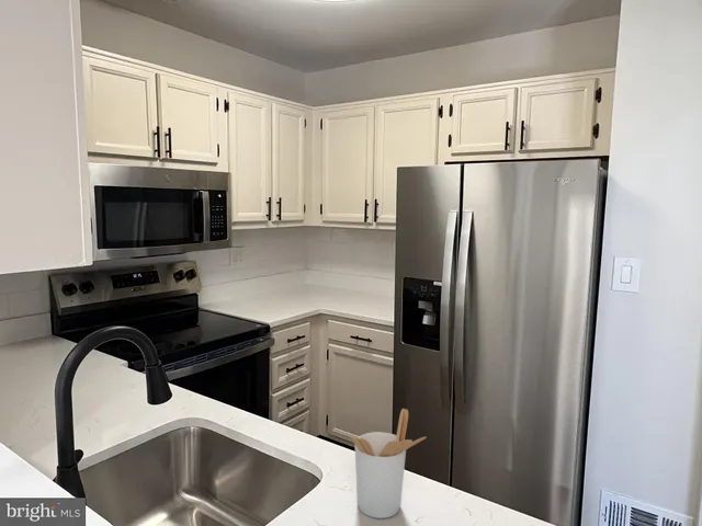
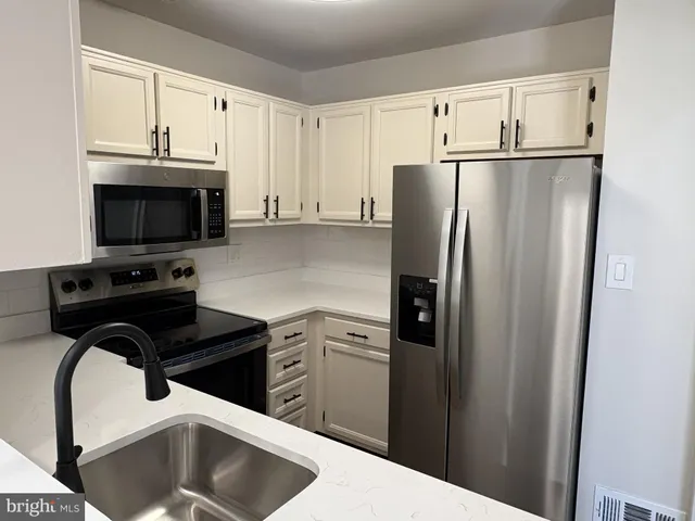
- utensil holder (387, 466)
